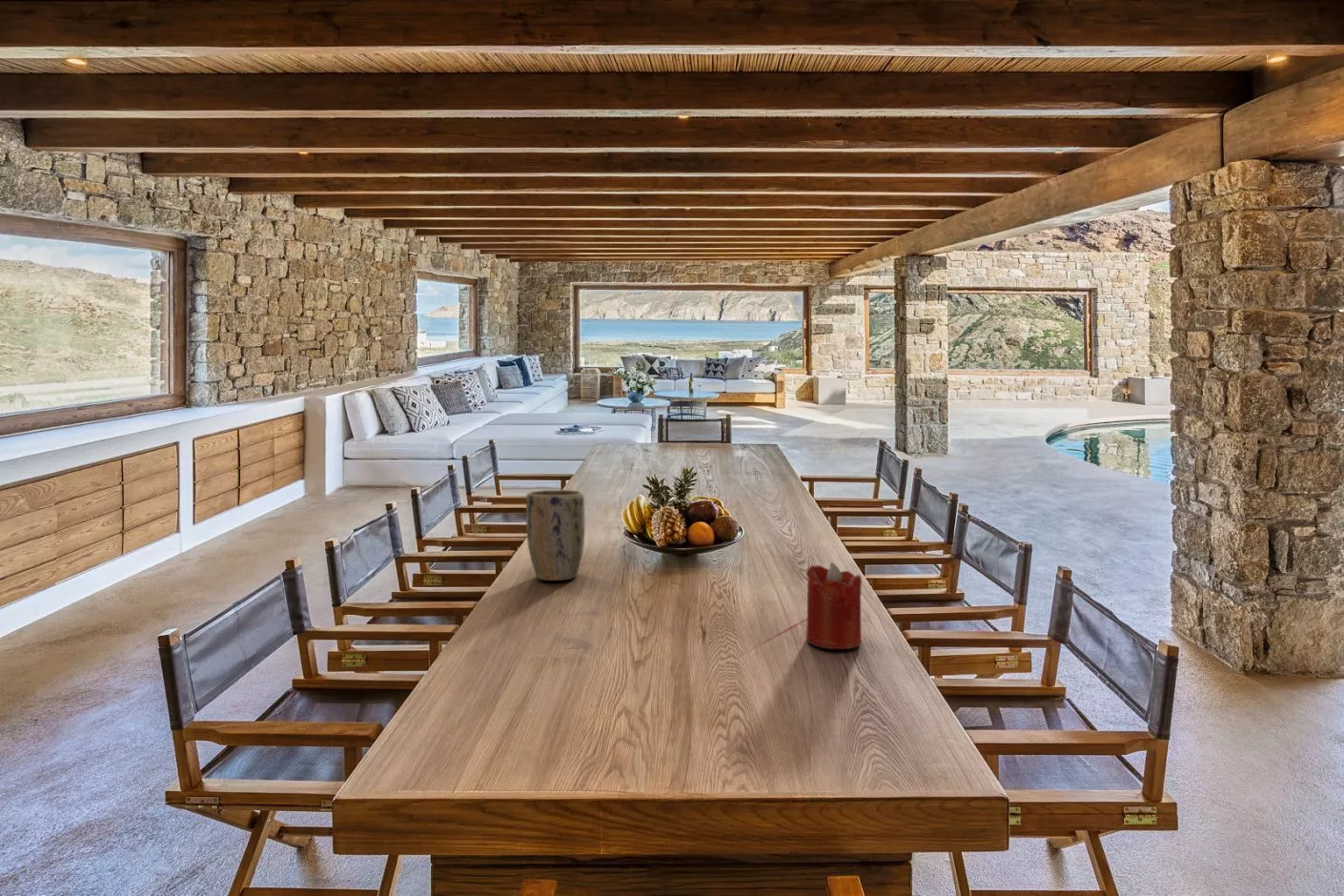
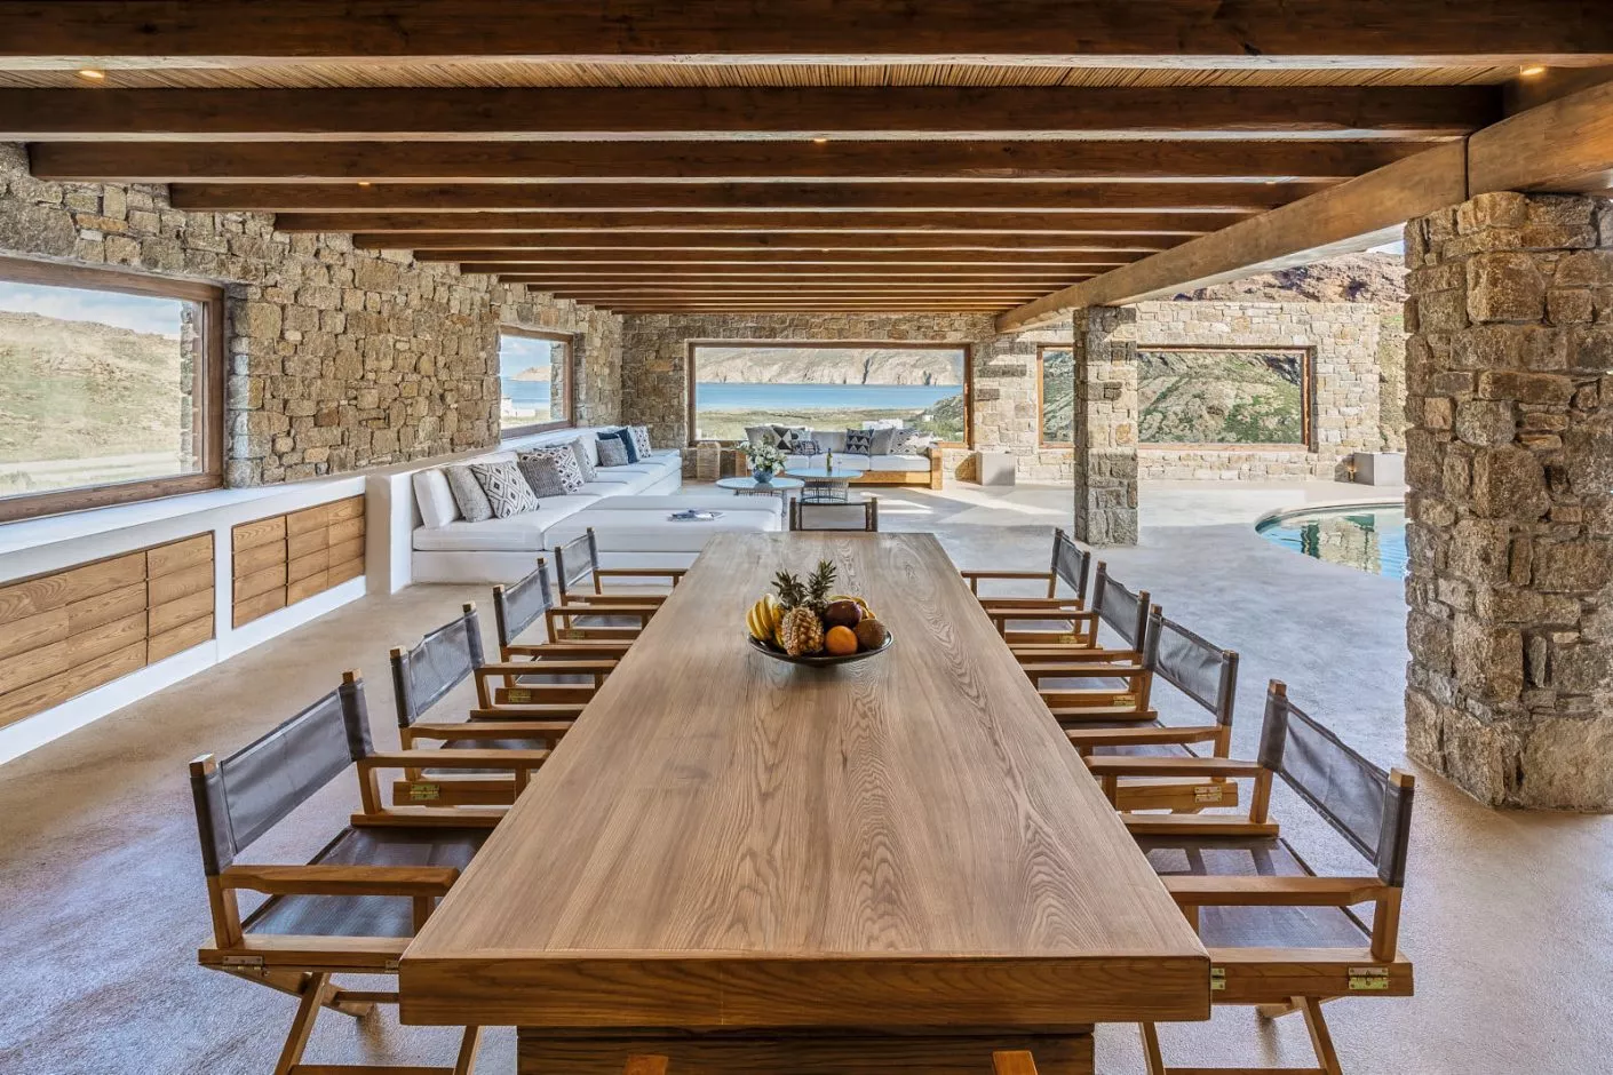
- candle (833, 601)
- plant pot (556, 534)
